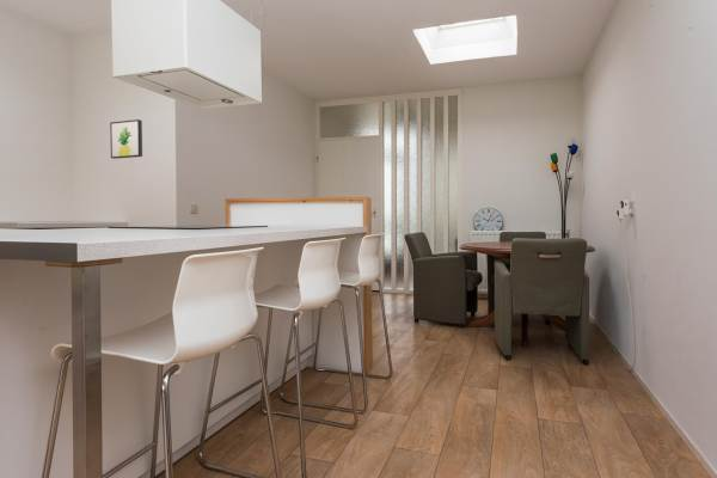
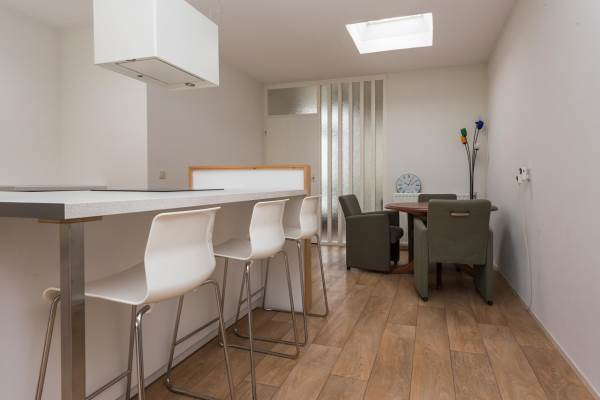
- wall art (125, 139)
